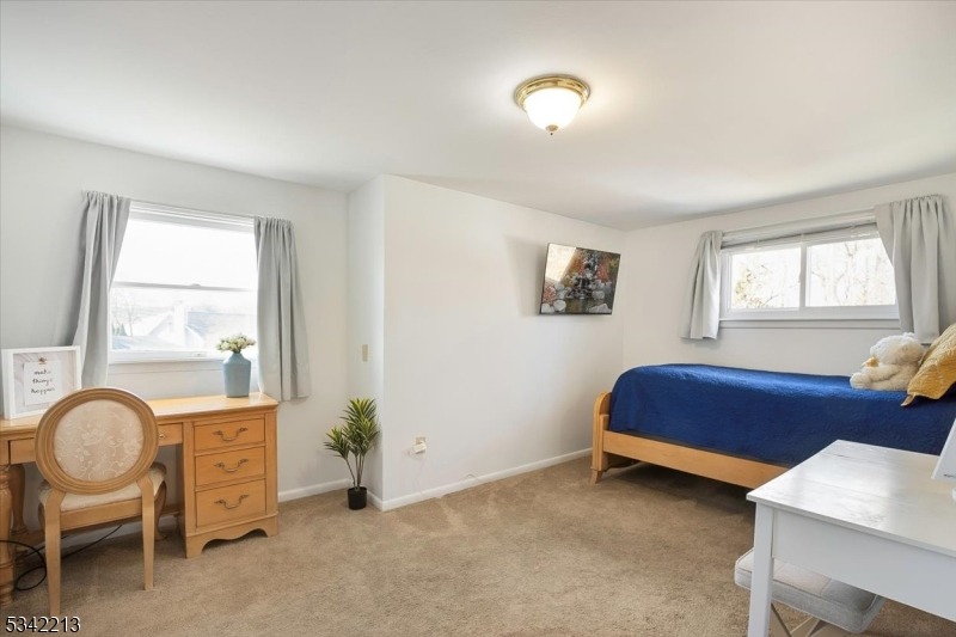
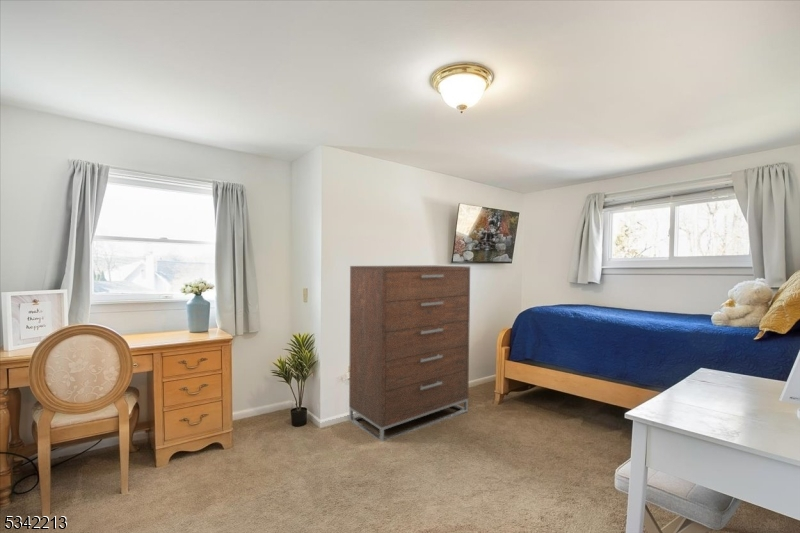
+ dresser (412, 341)
